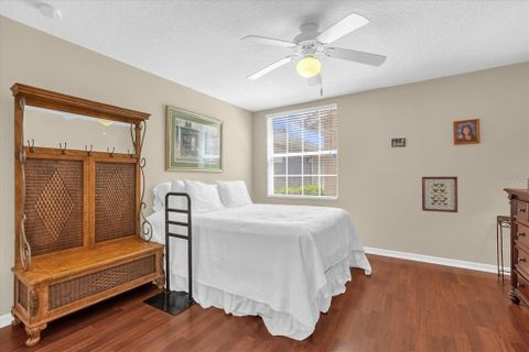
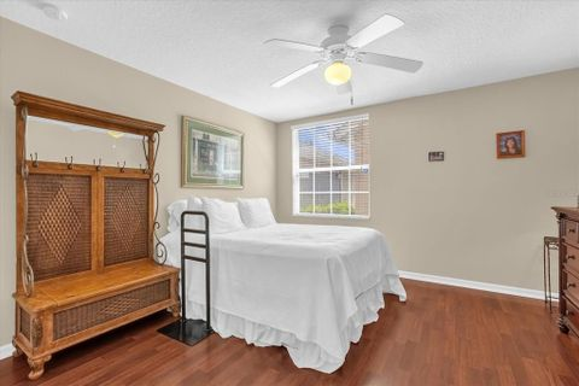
- wall art (439, 194)
